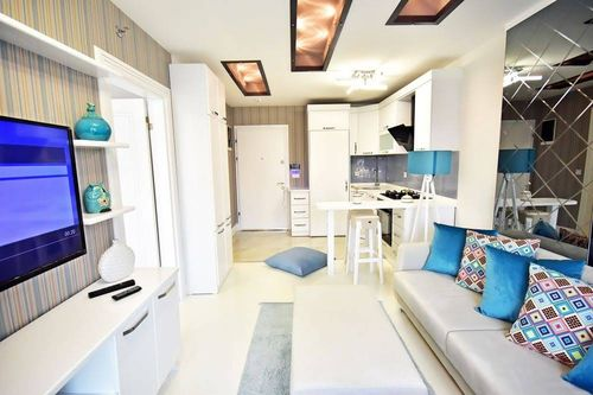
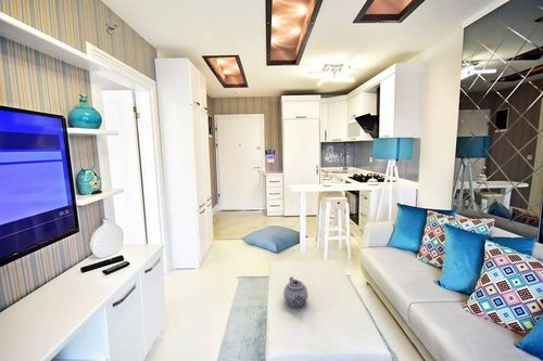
+ teapot (295, 291)
